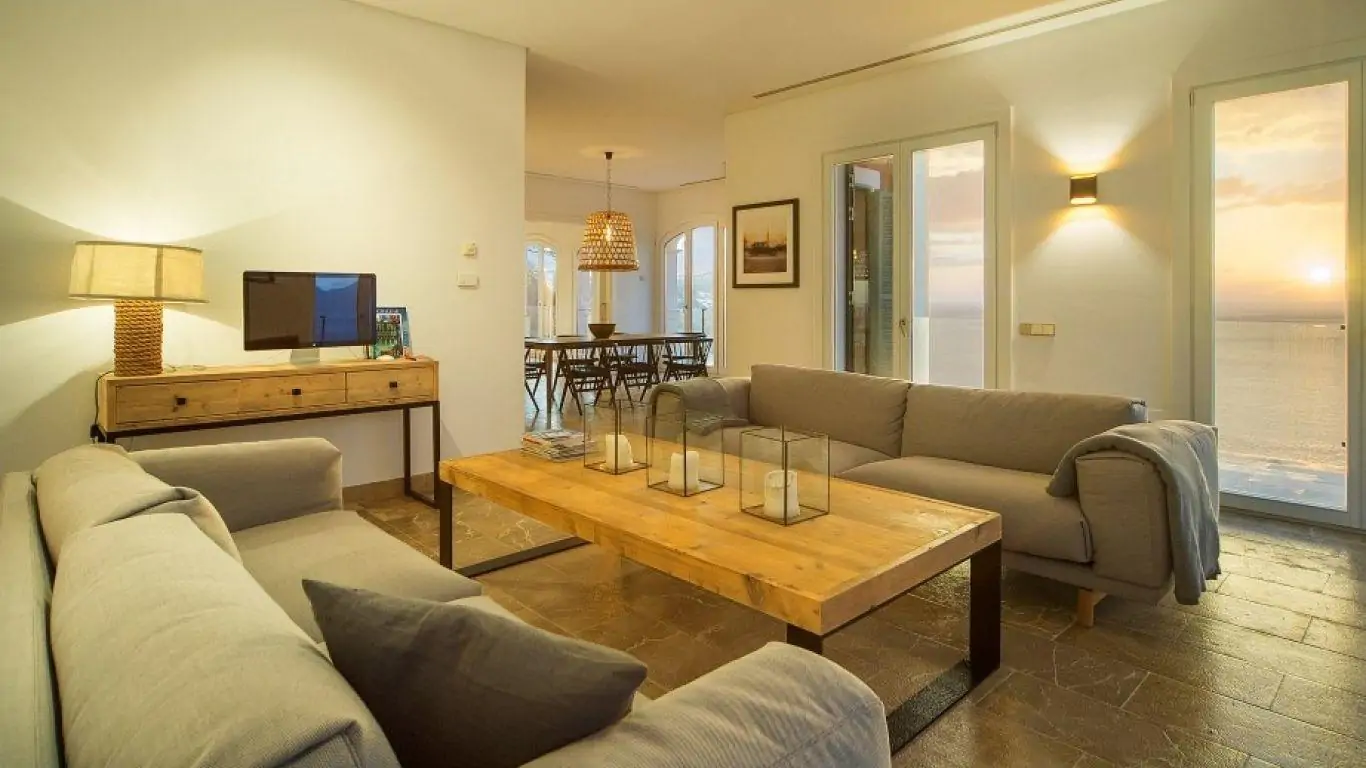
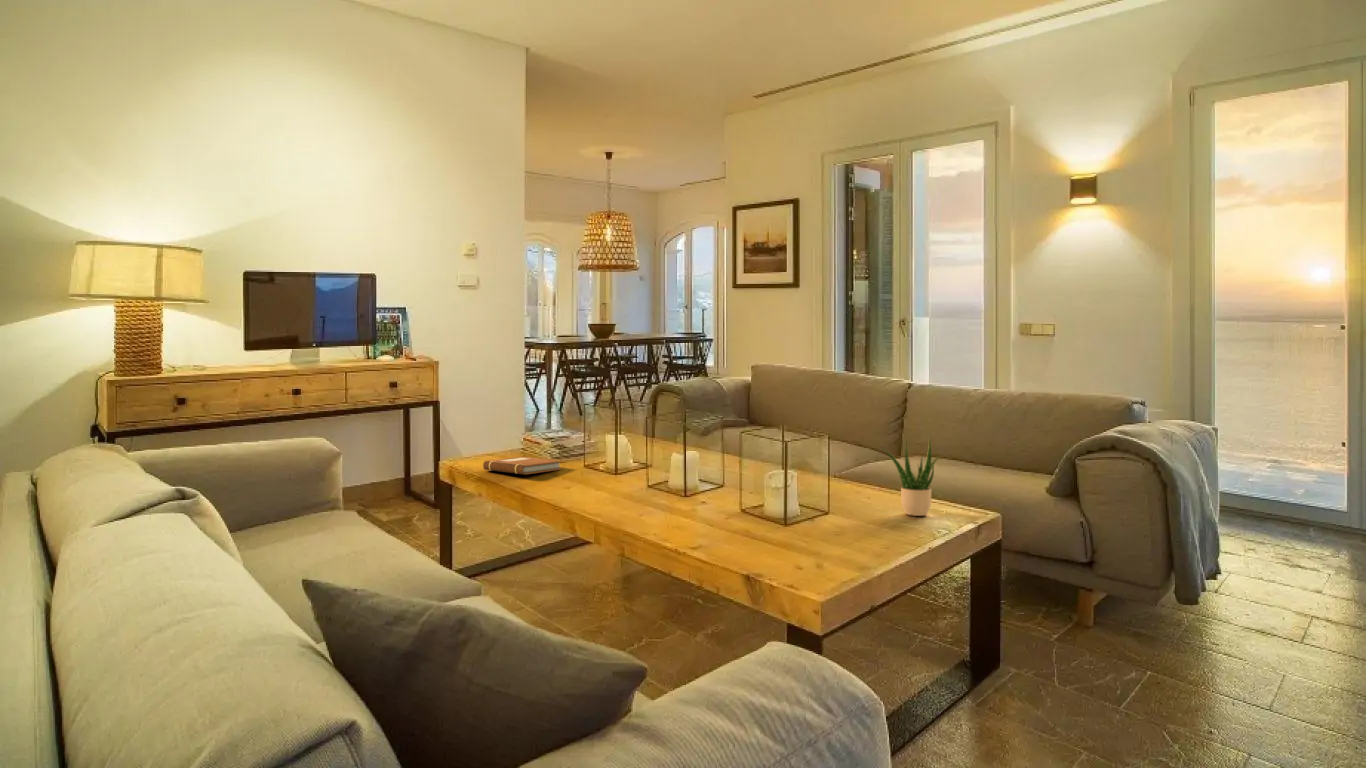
+ potted plant (913, 474)
+ notebook (521, 465)
